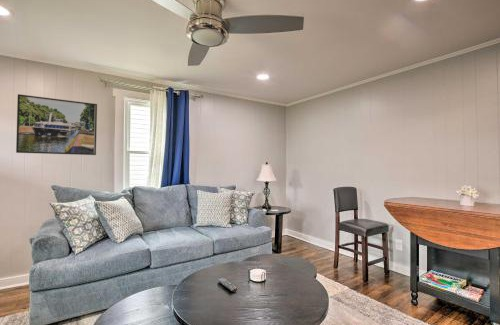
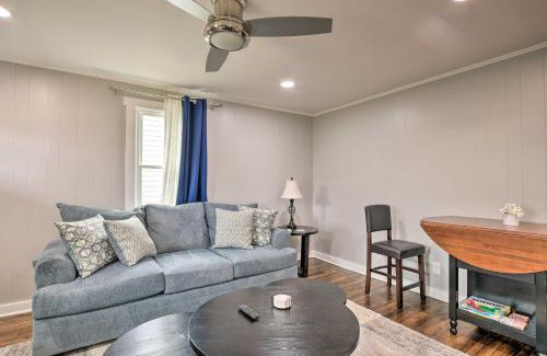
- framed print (59, 126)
